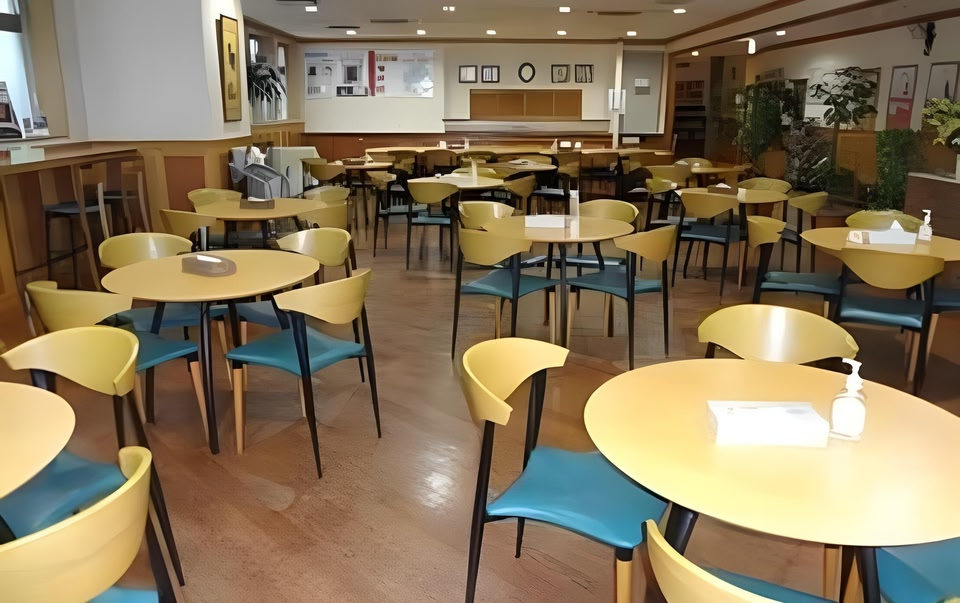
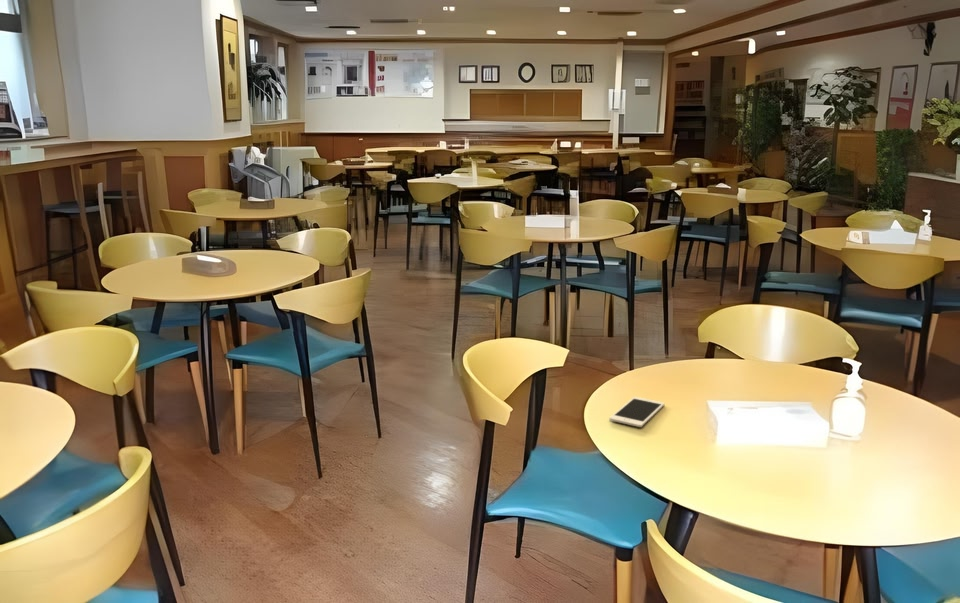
+ cell phone (637, 411)
